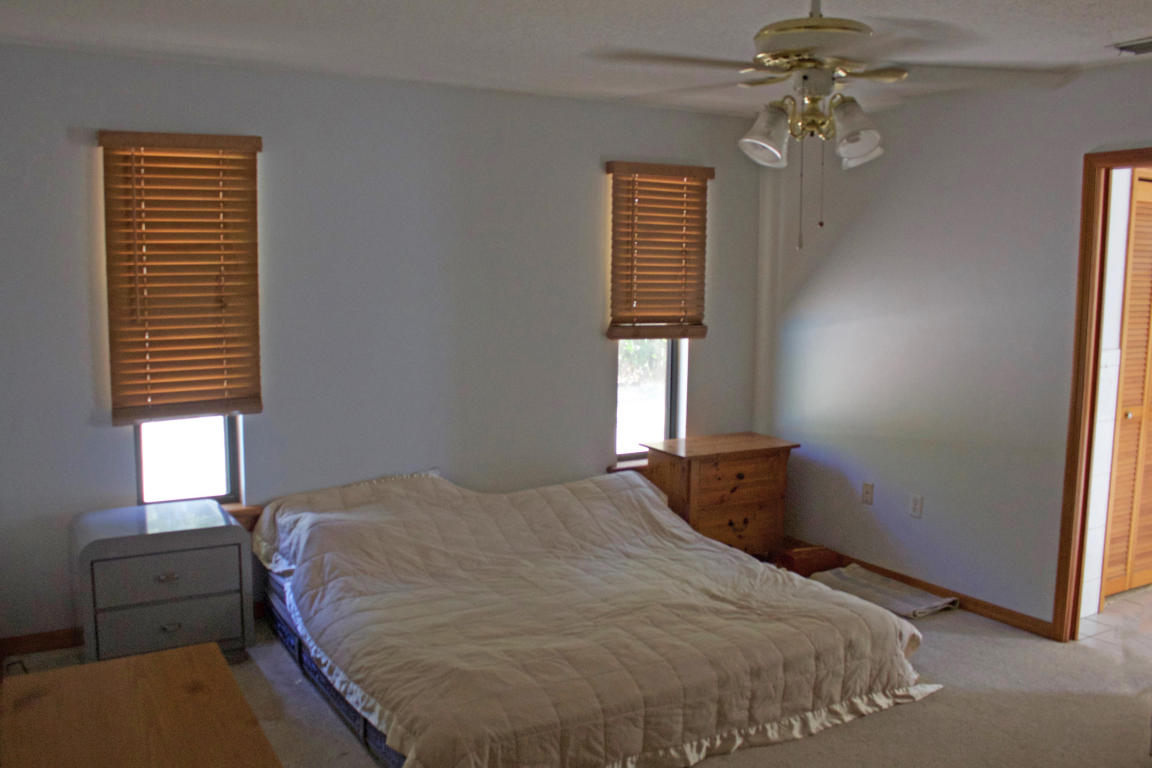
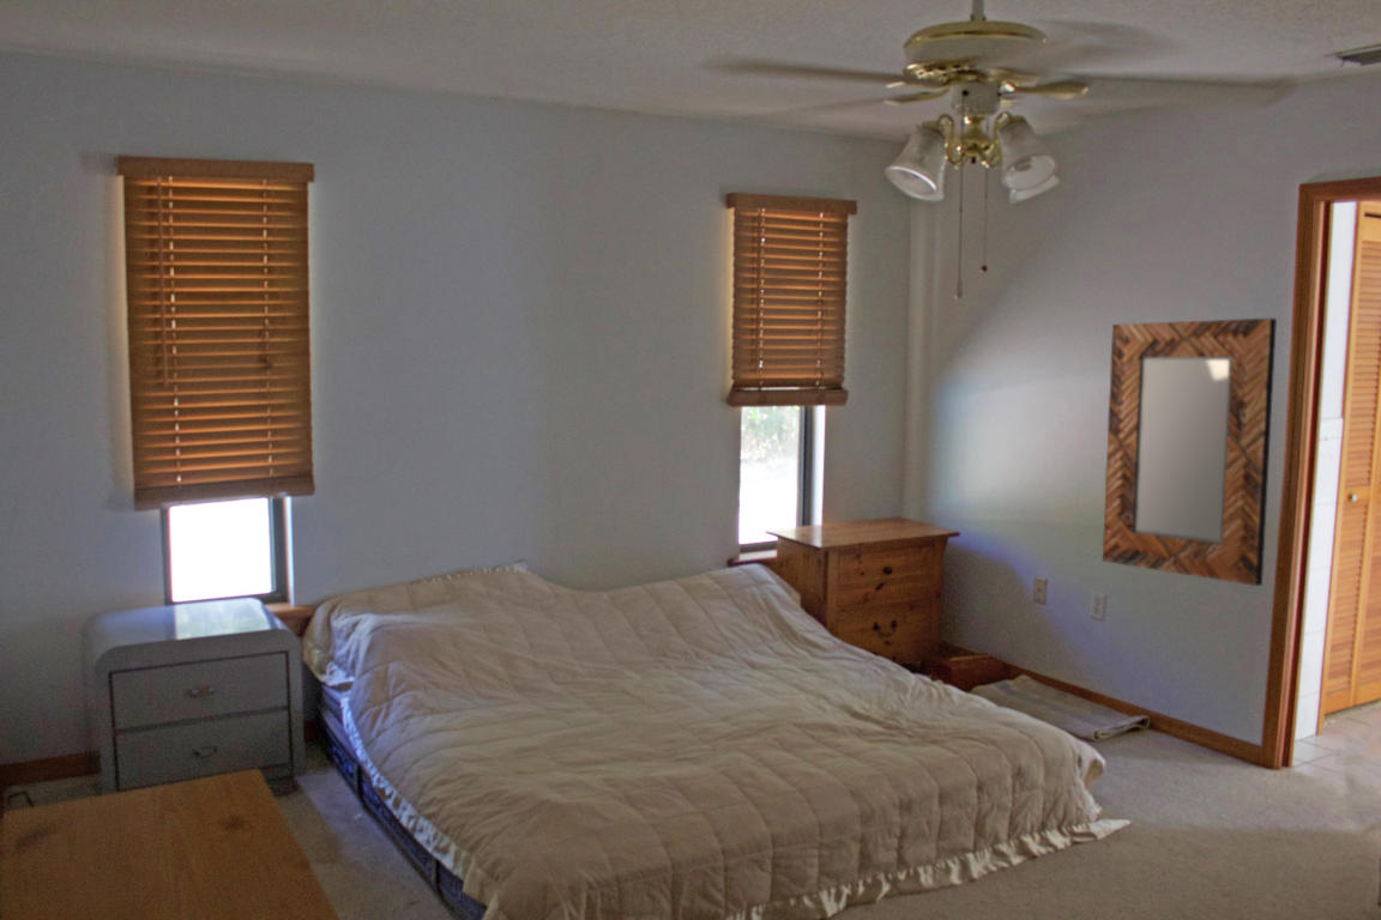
+ home mirror (1183, 447)
